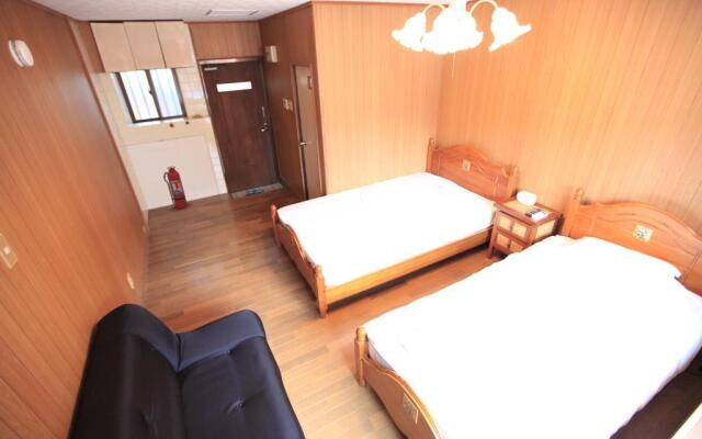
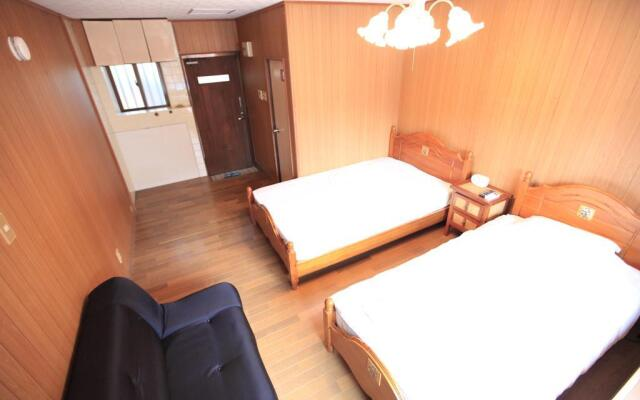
- fire extinguisher (174, 187)
